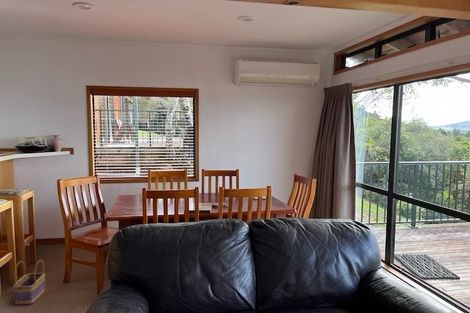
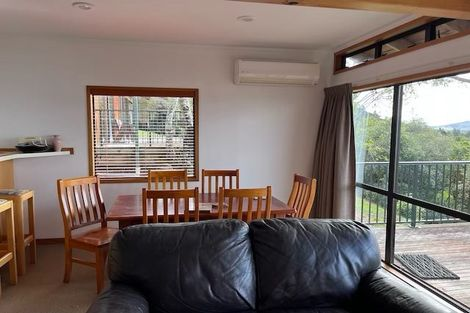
- basket (29, 279)
